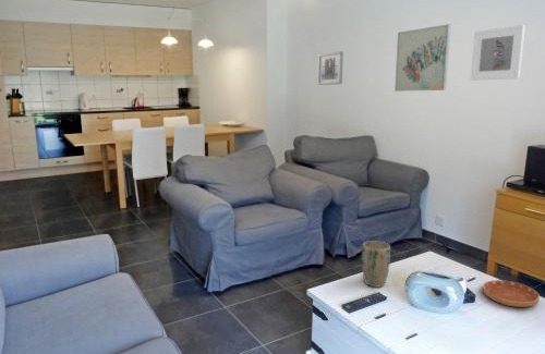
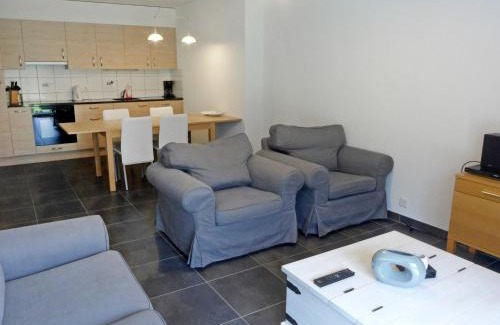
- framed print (496, 53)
- wall art (421, 60)
- plant pot (375, 264)
- wall art (329, 69)
- saucer (509, 293)
